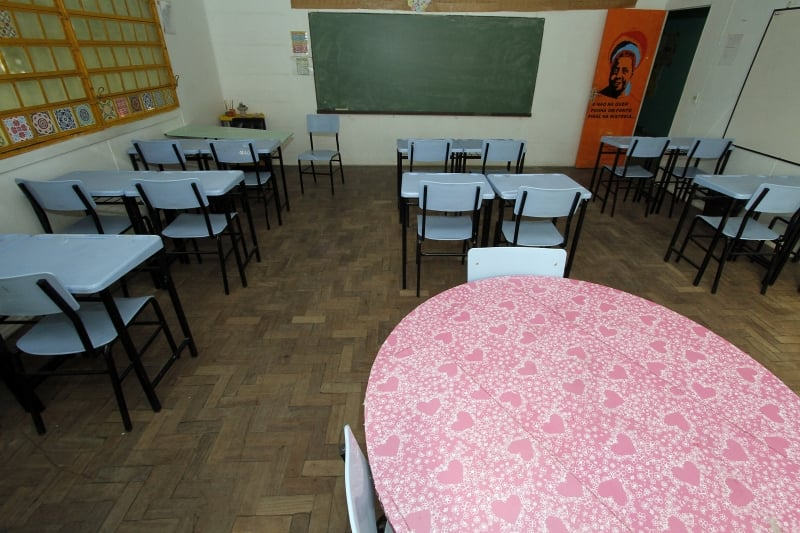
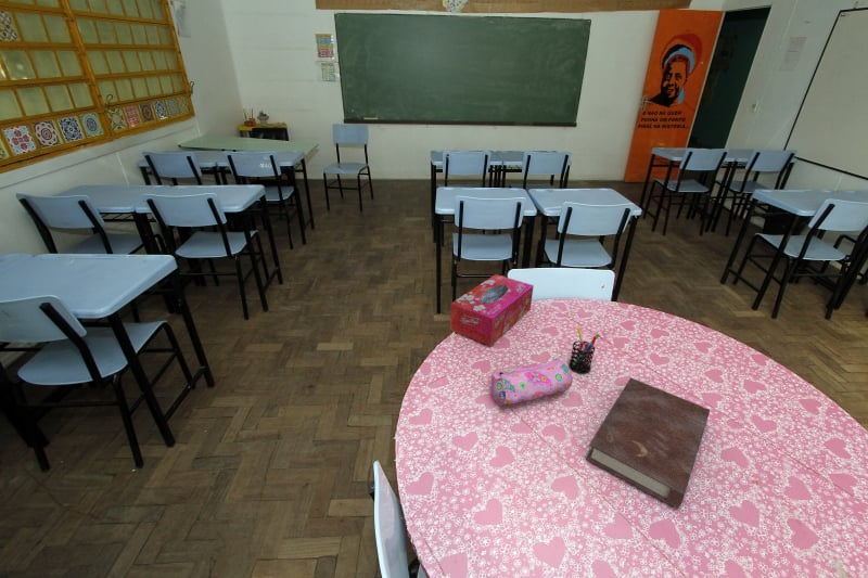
+ book (650, 433)
+ pen holder (586, 349)
+ tissue box (493, 307)
+ pencil case (529, 381)
